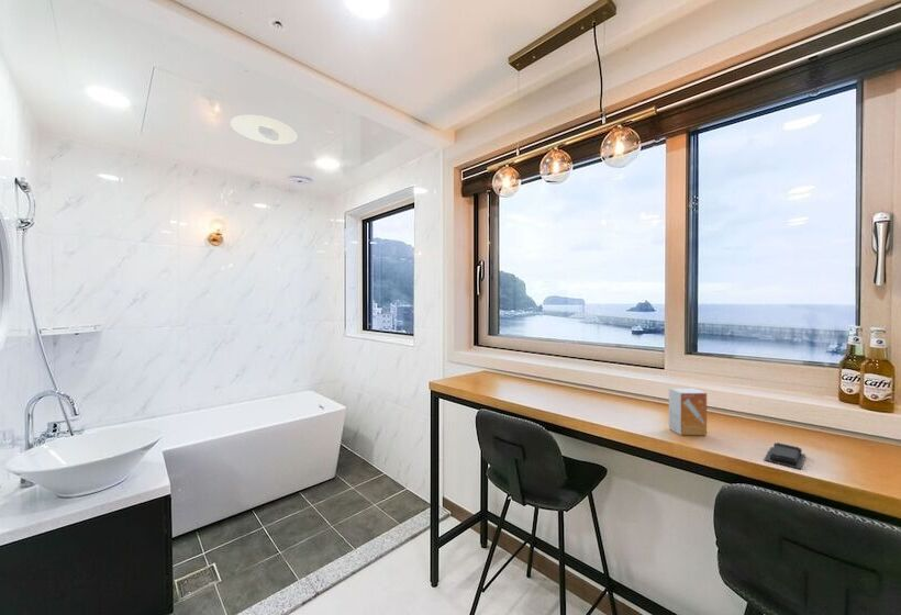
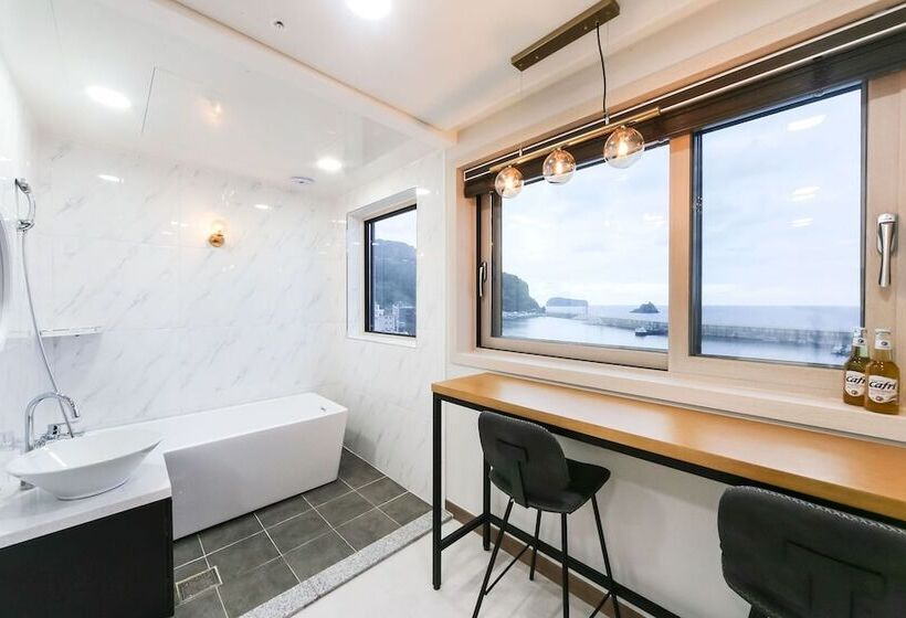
- small box (687, 411)
- soap bar (785, 454)
- recessed light (265, 127)
